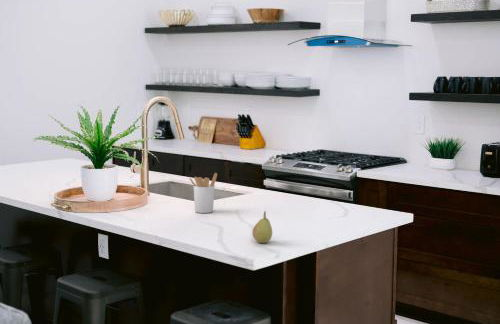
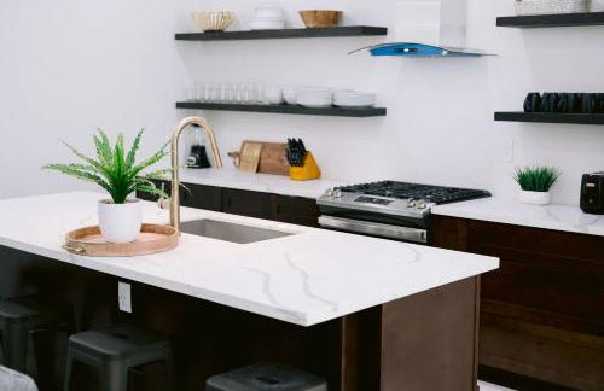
- fruit (262, 226)
- utensil holder (203, 192)
